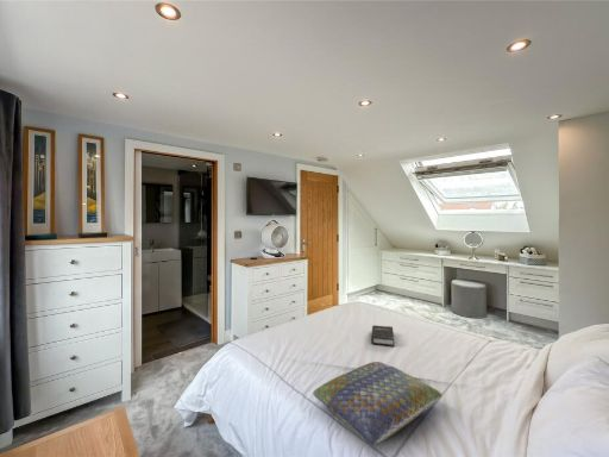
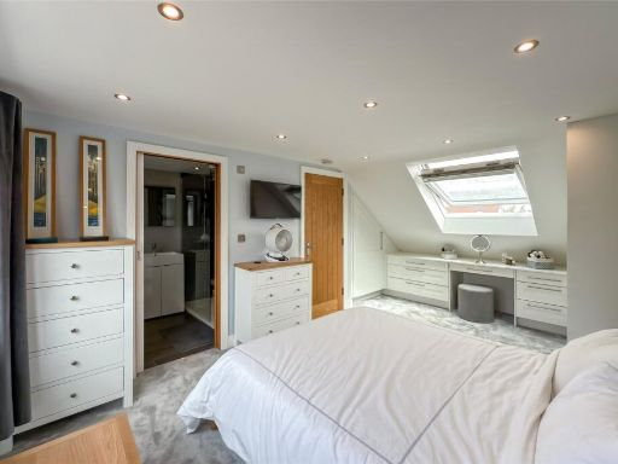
- cushion (376, 394)
- hardback book (382, 334)
